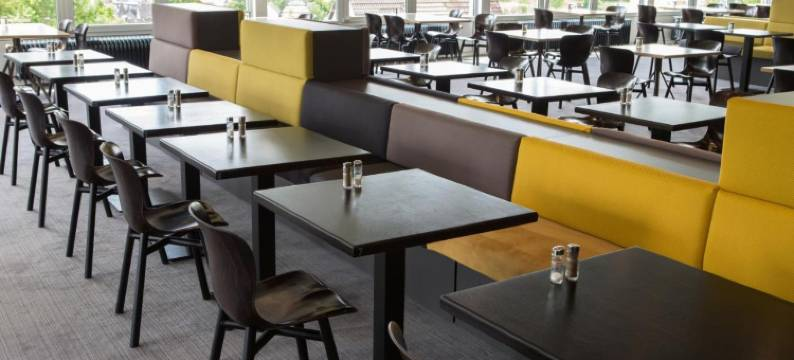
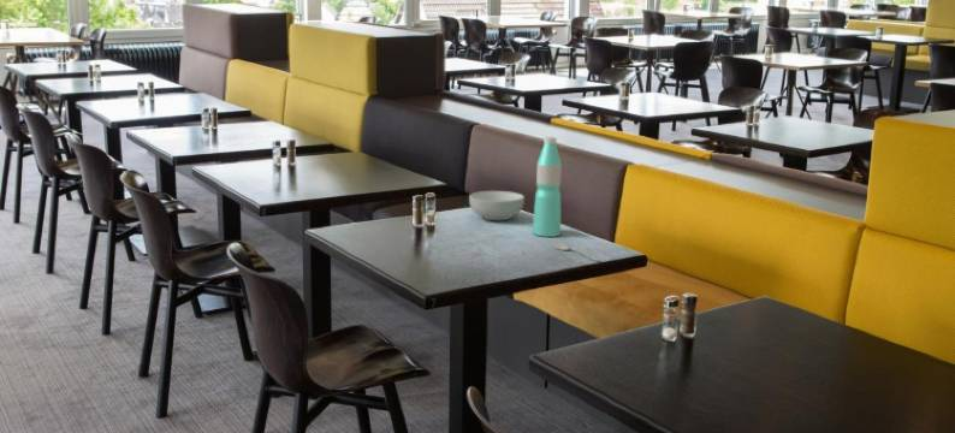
+ water bottle (548, 185)
+ cereal bowl (496, 206)
+ spoon (576, 250)
